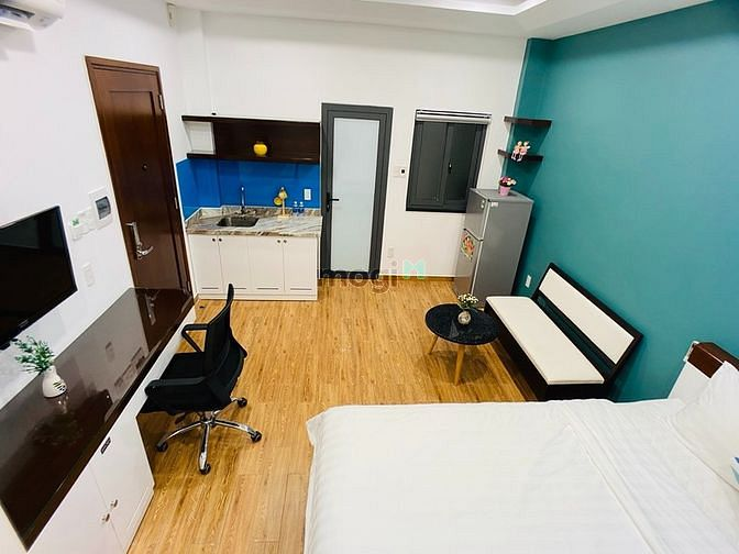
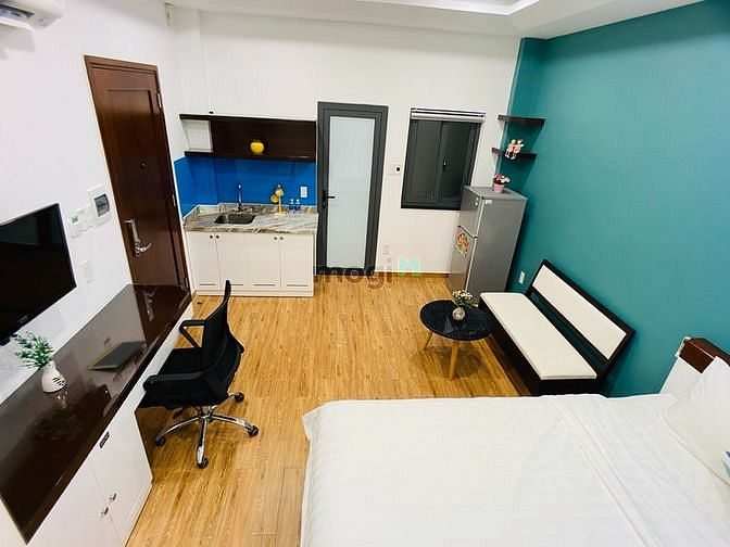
+ notepad (117, 354)
